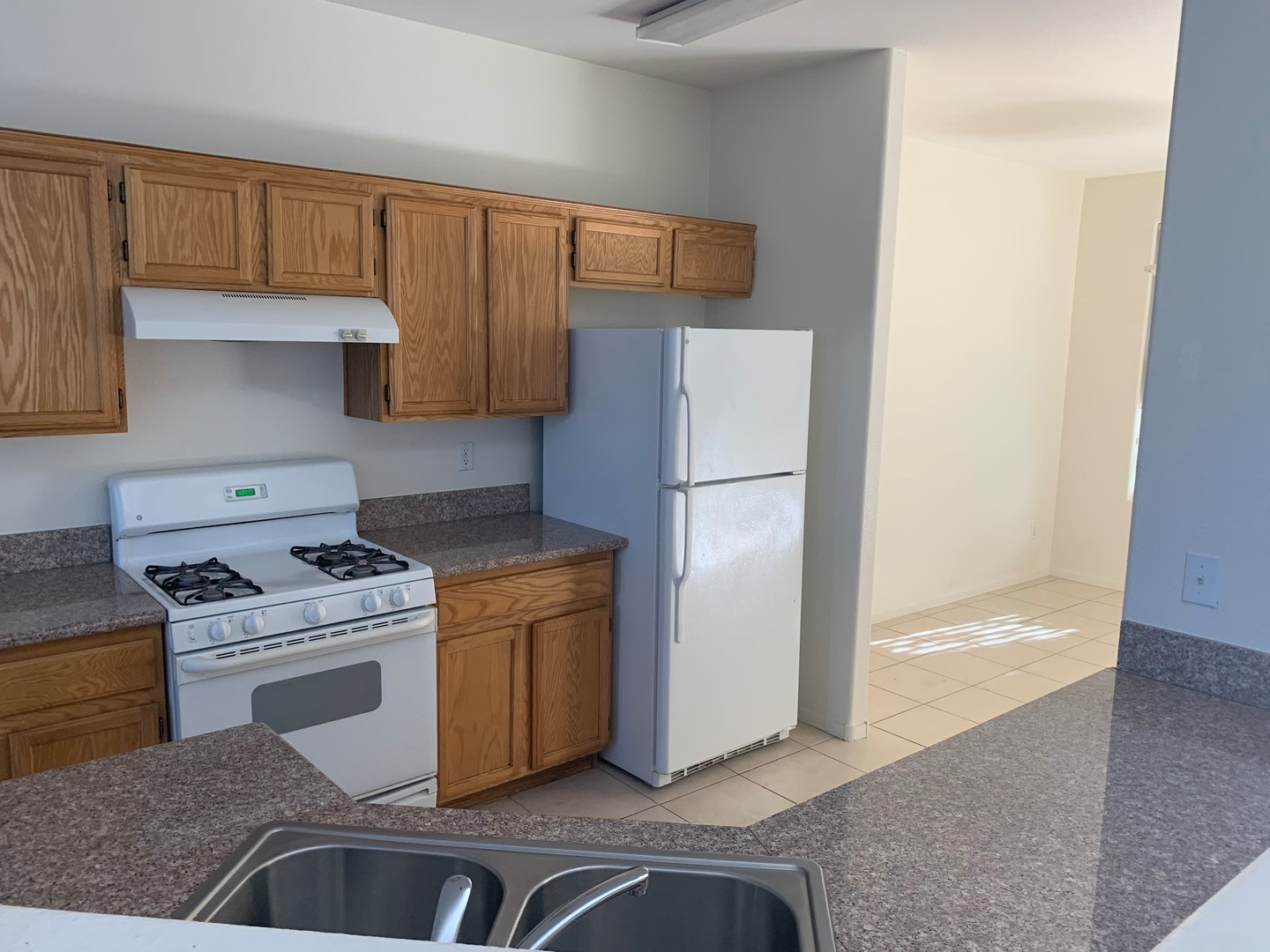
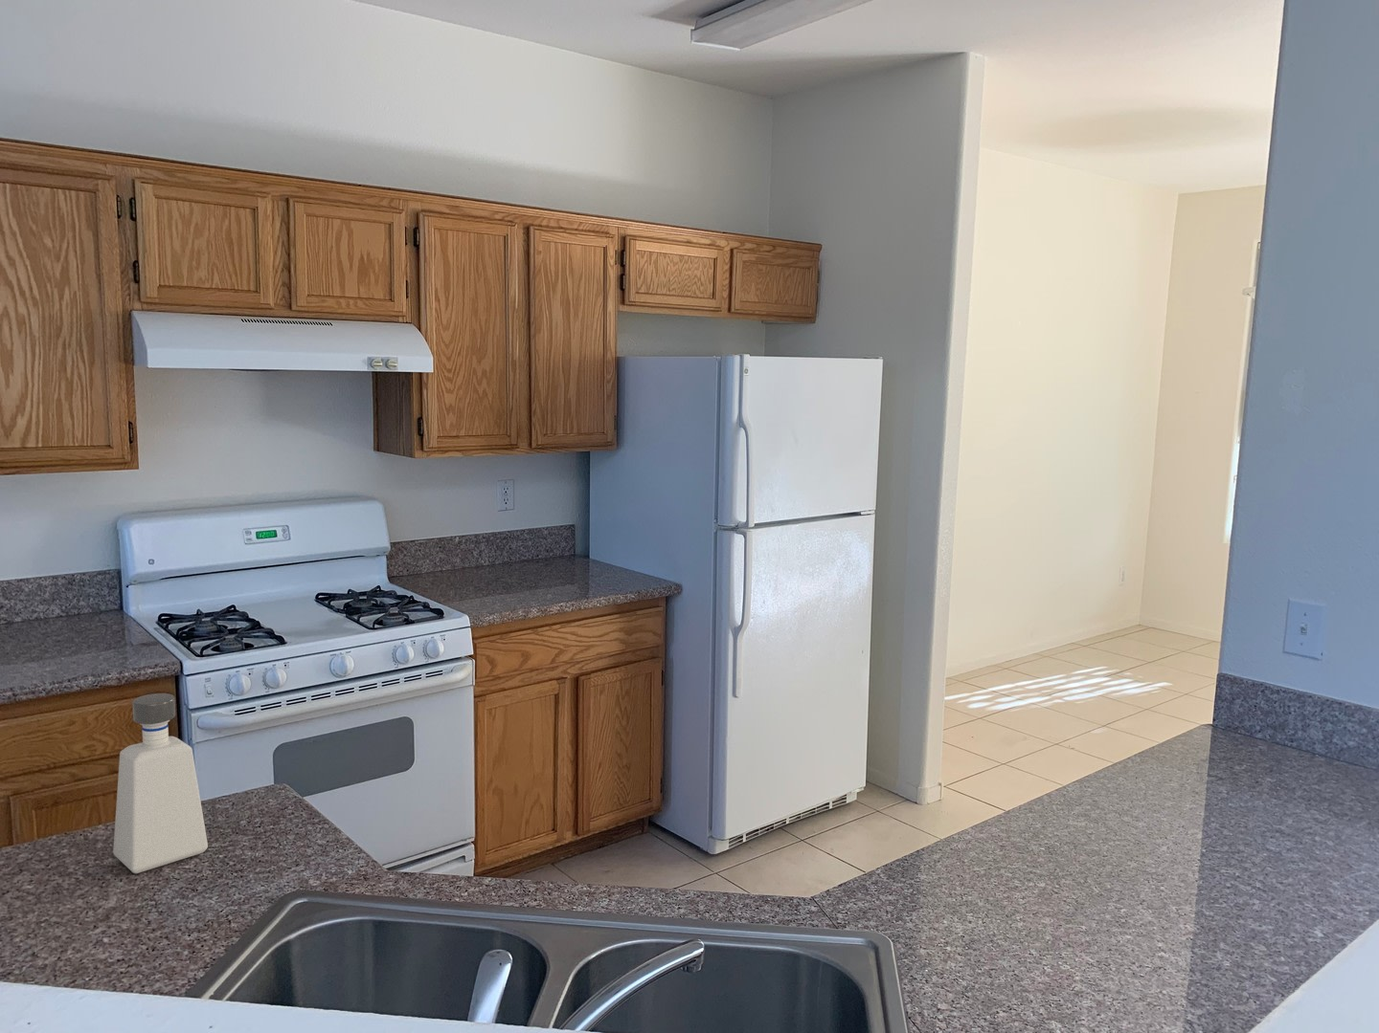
+ soap dispenser (157, 778)
